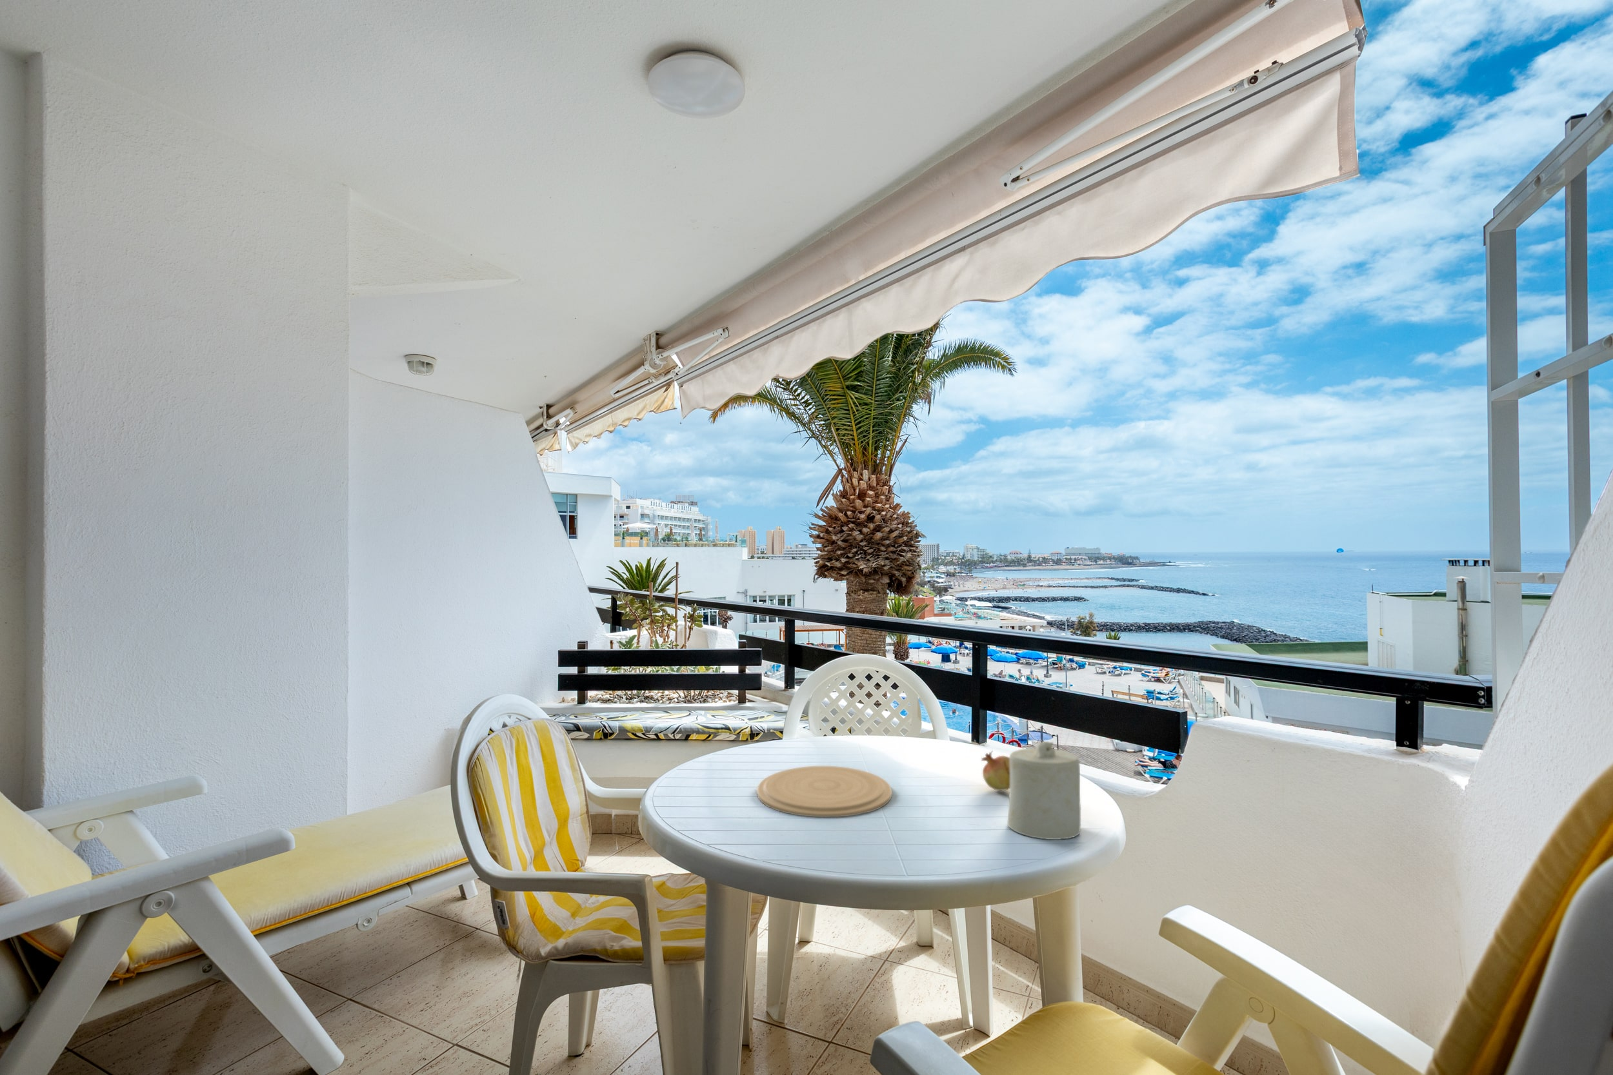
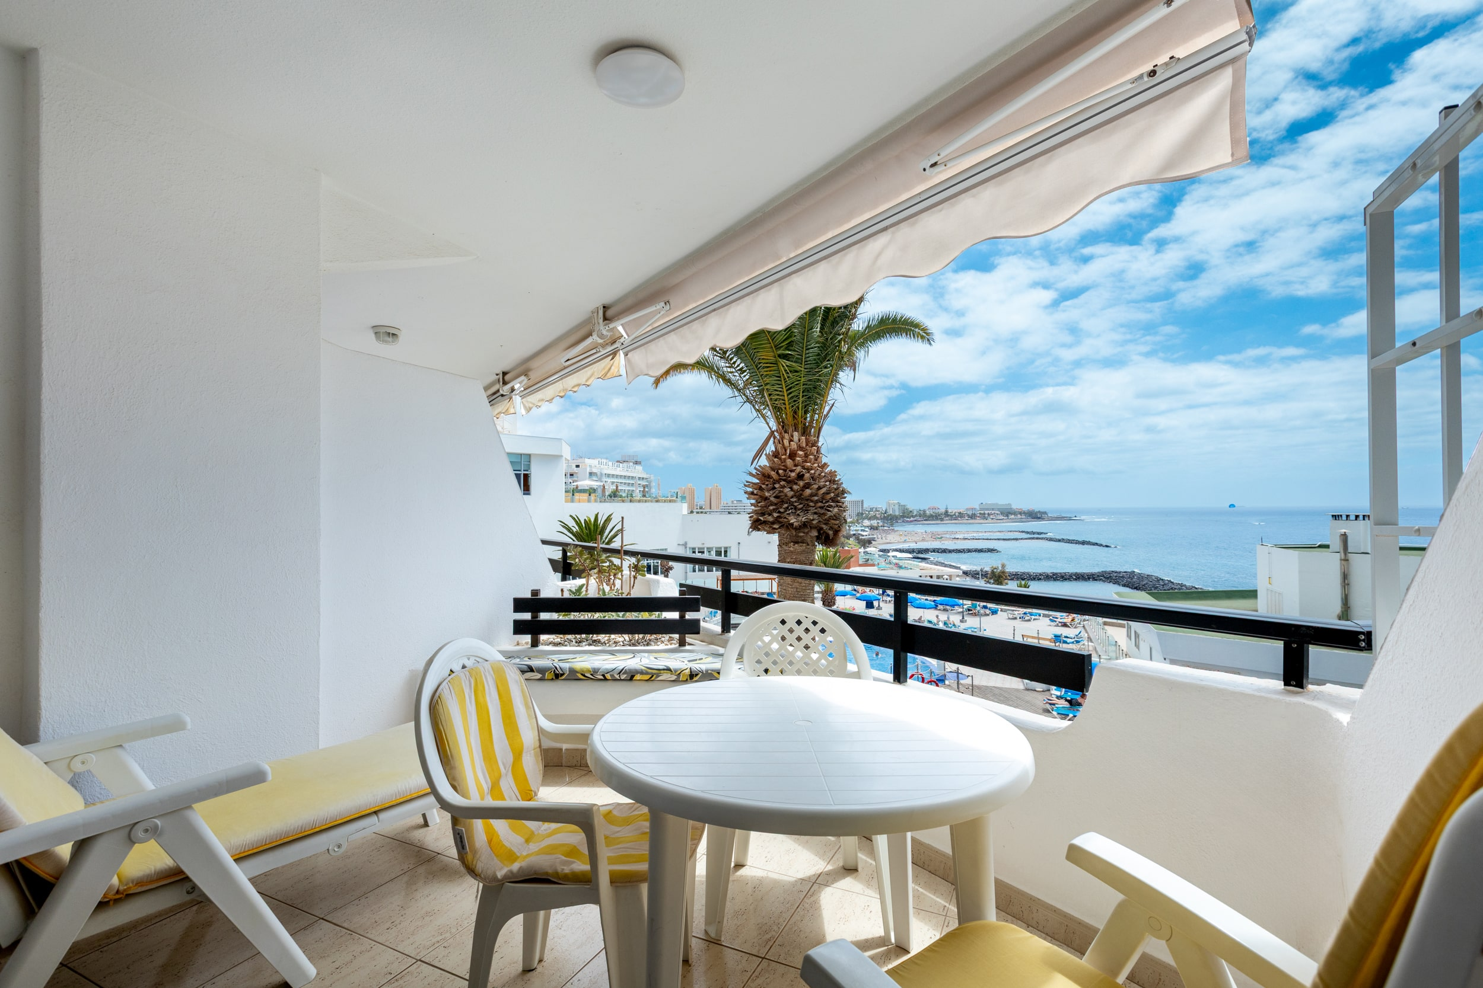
- plate (825, 788)
- candle (1043, 785)
- fruit (1000, 770)
